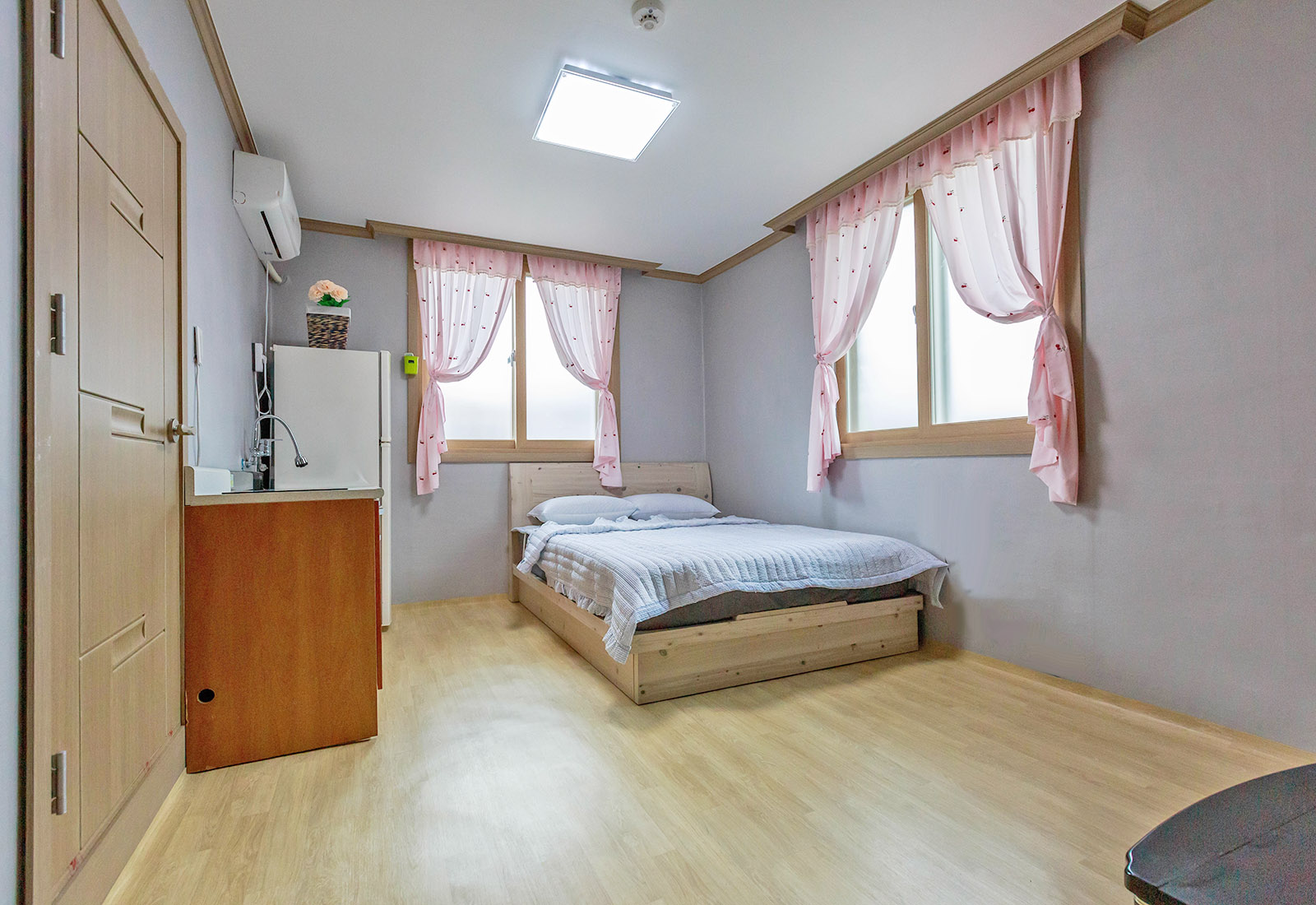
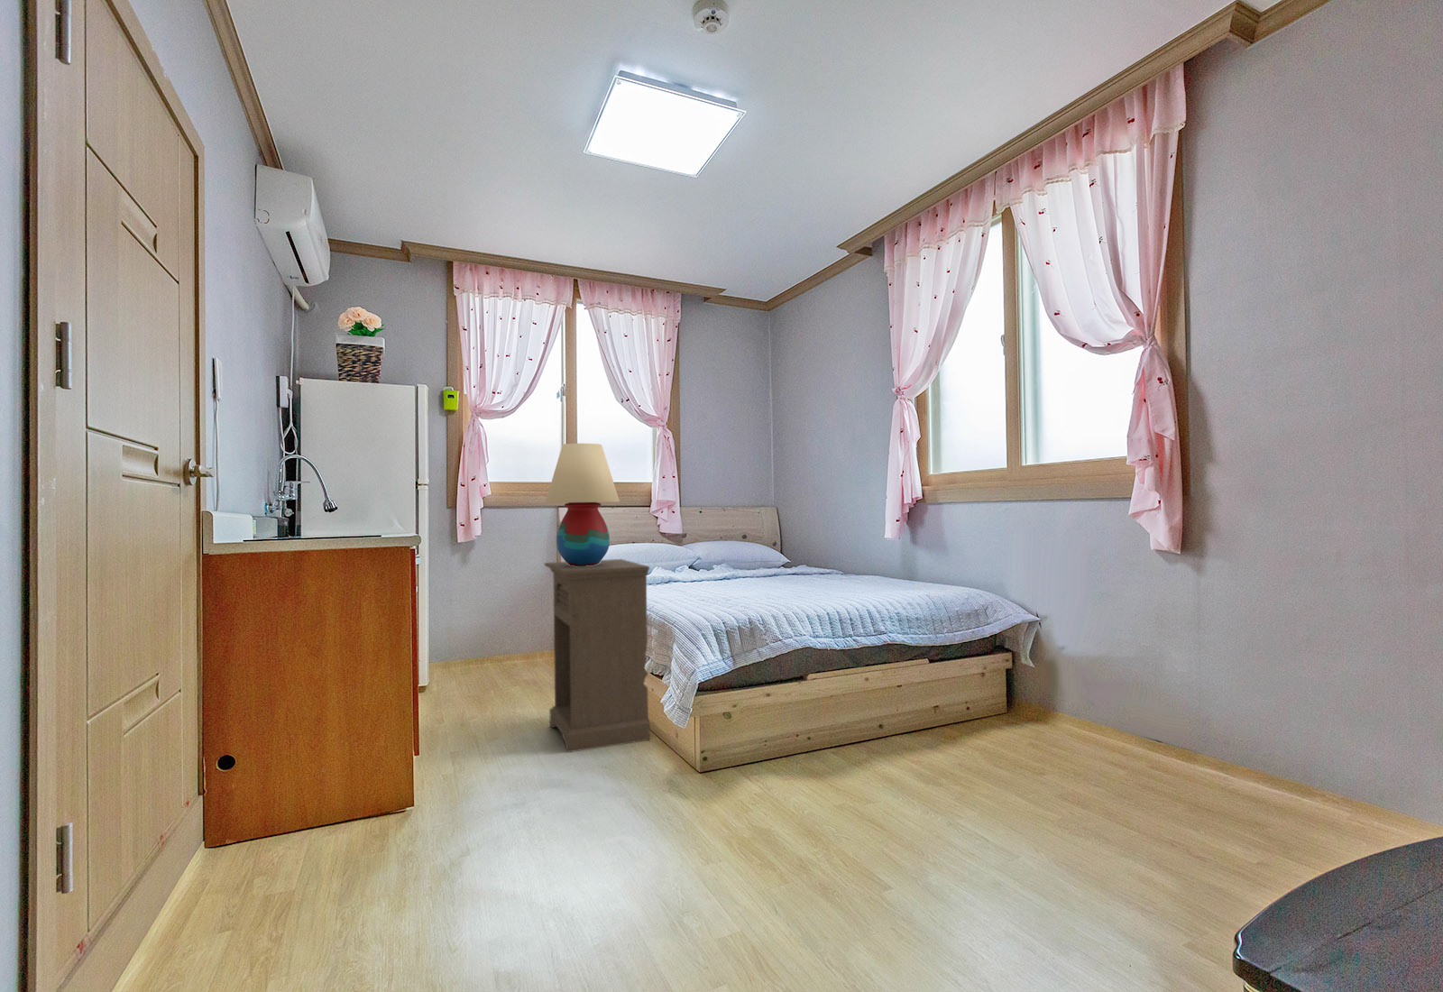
+ table lamp (582, 504)
+ nightstand (595, 648)
